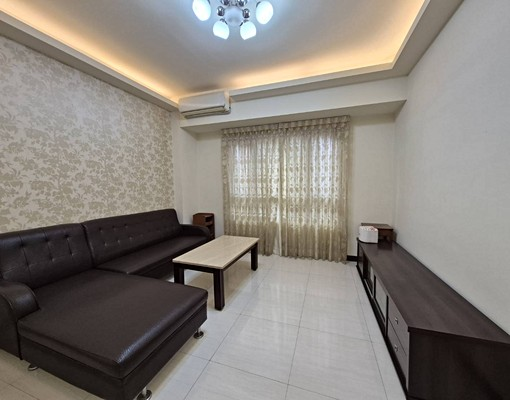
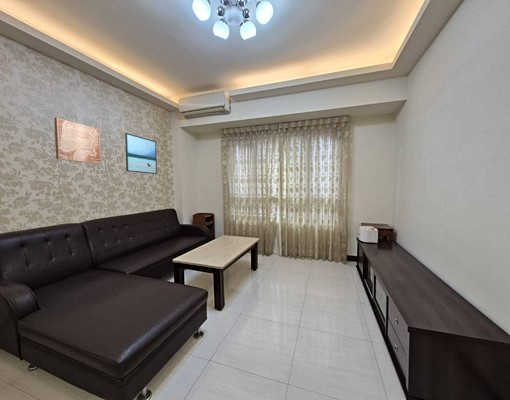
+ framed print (142, 155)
+ wall art (79, 142)
